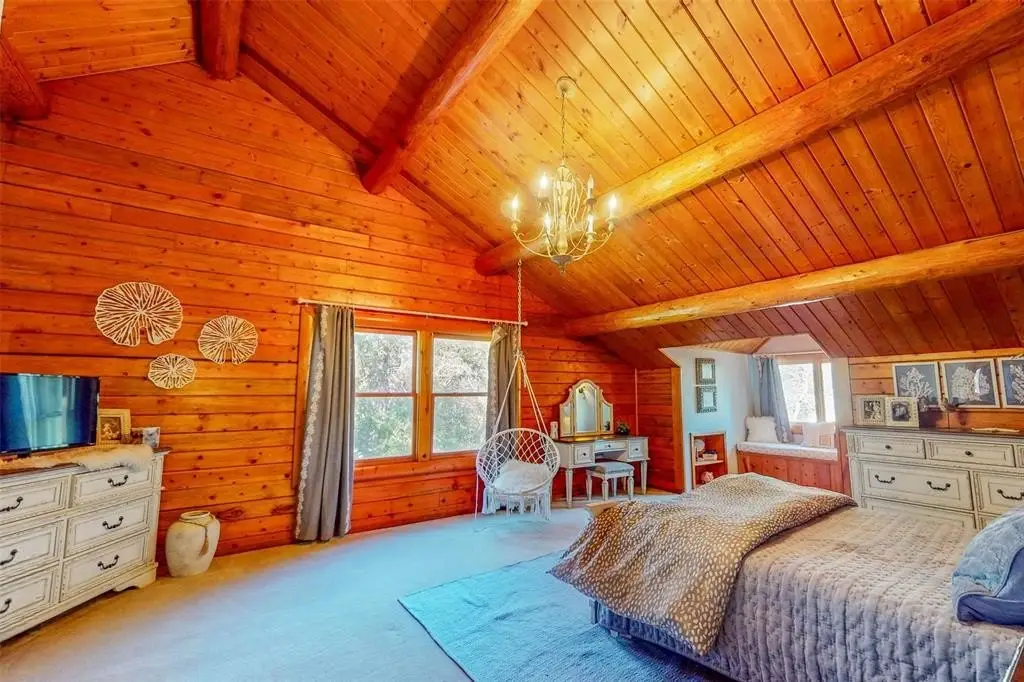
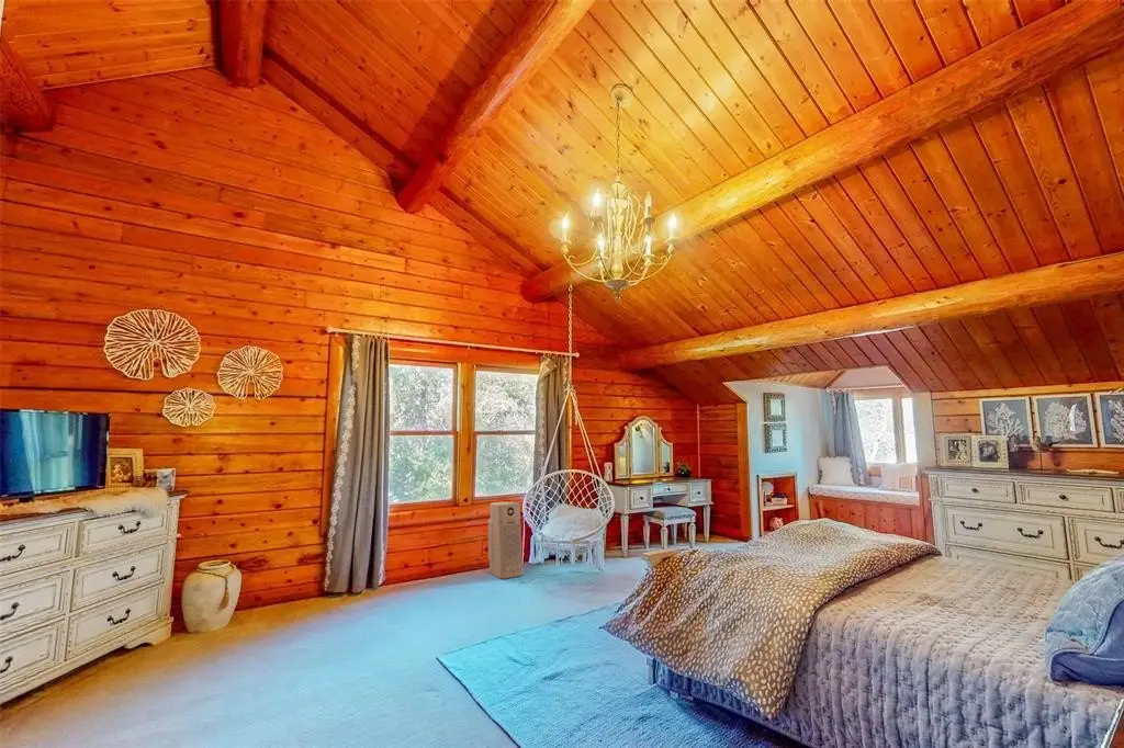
+ air purifier (504, 537)
